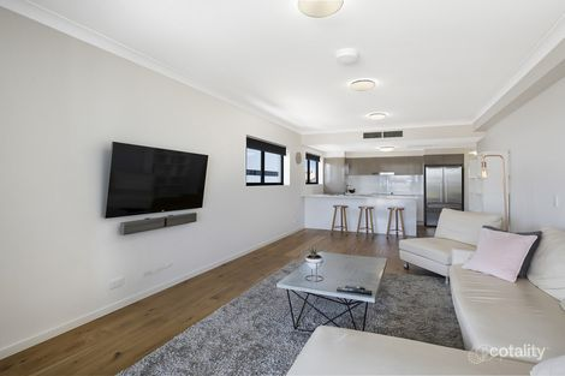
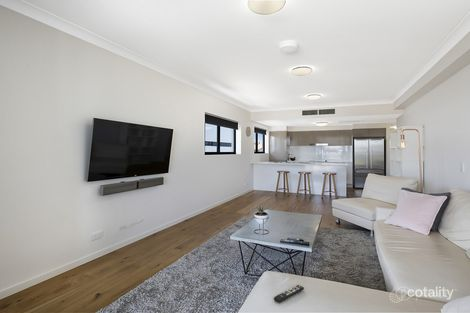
+ remote control (289, 293)
